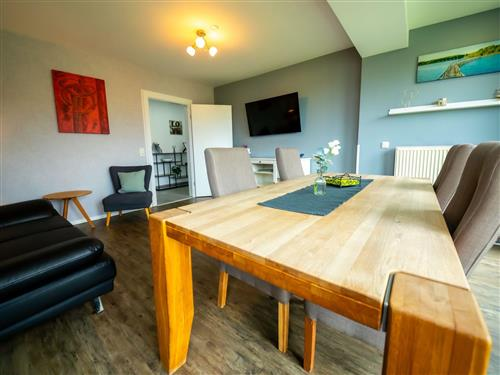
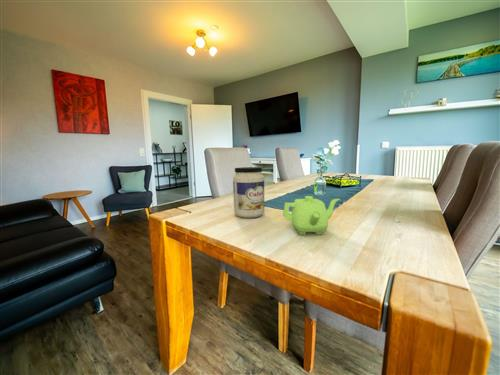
+ teapot (311, 214)
+ jar (248, 191)
